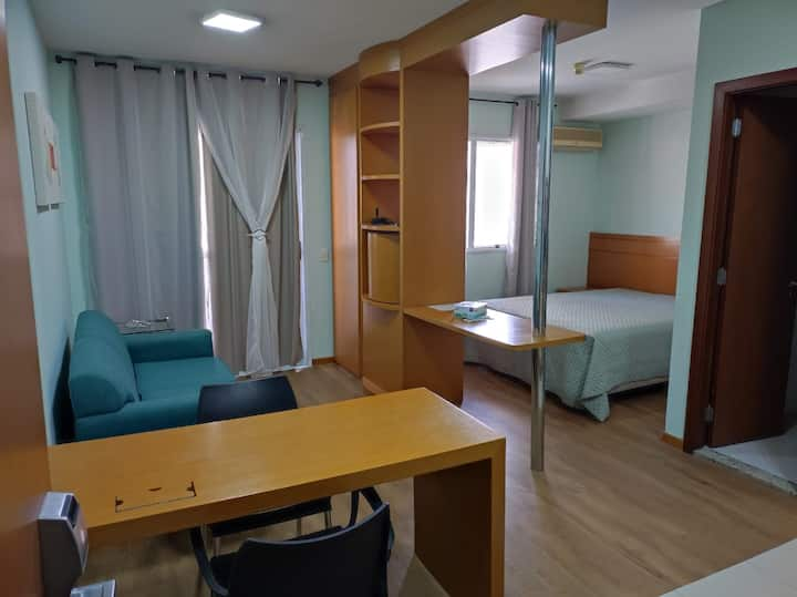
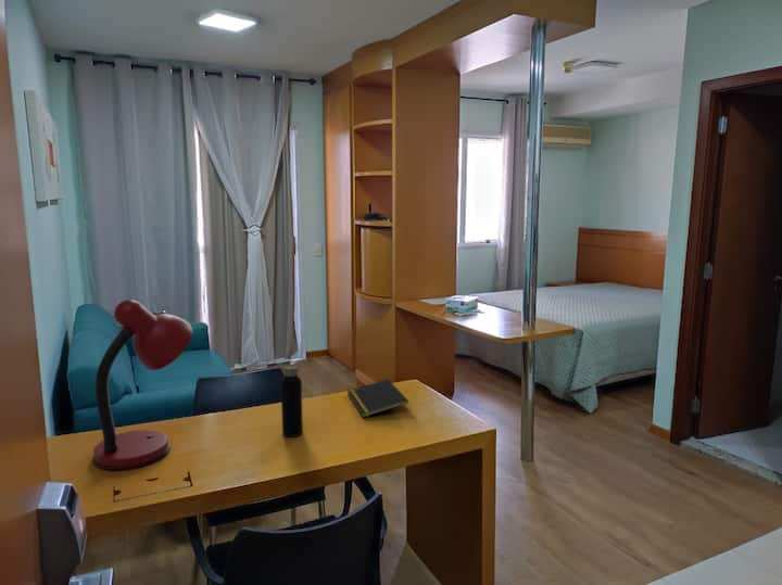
+ water bottle (291, 396)
+ notepad (376, 396)
+ desk lamp (147, 368)
